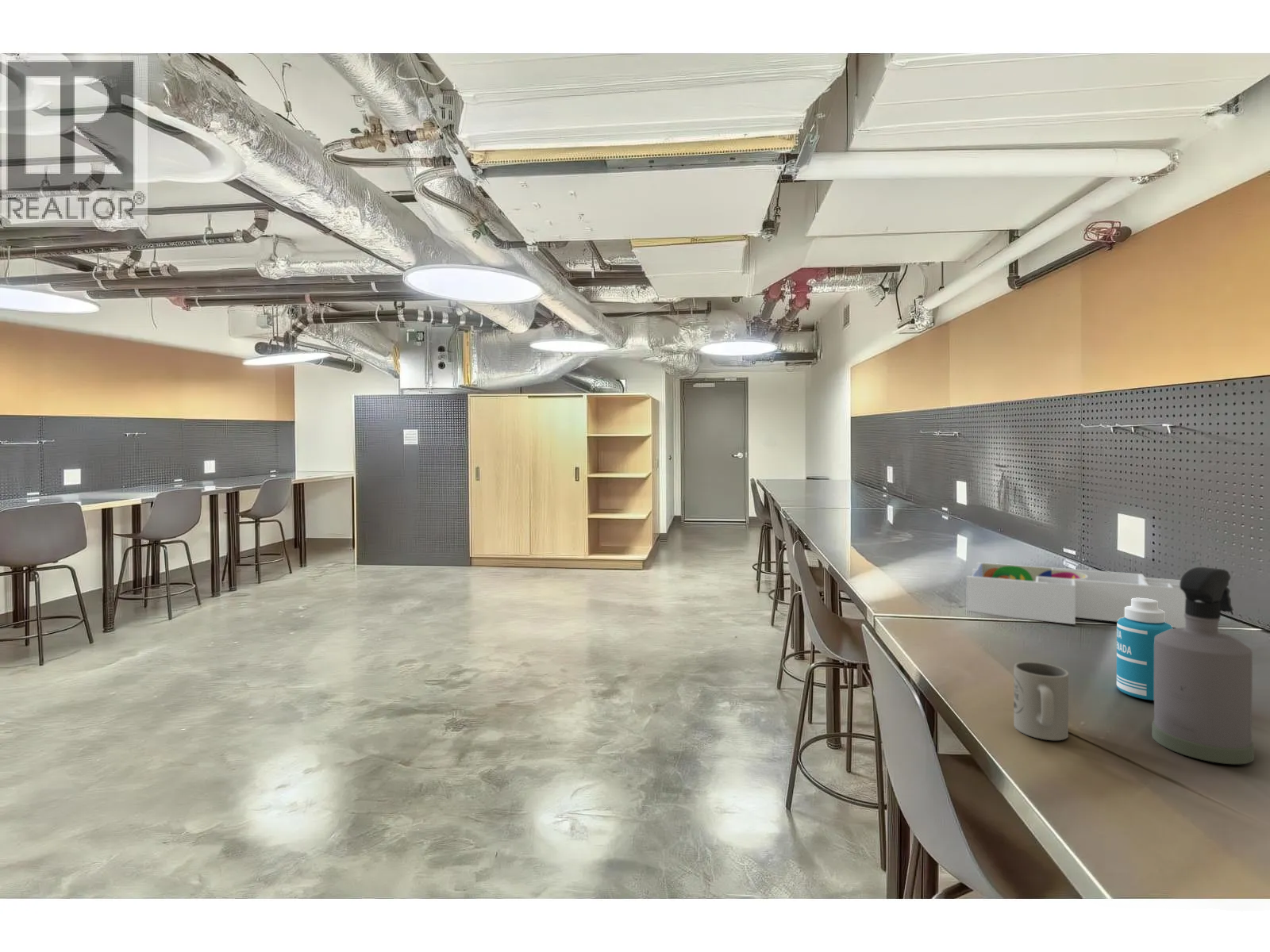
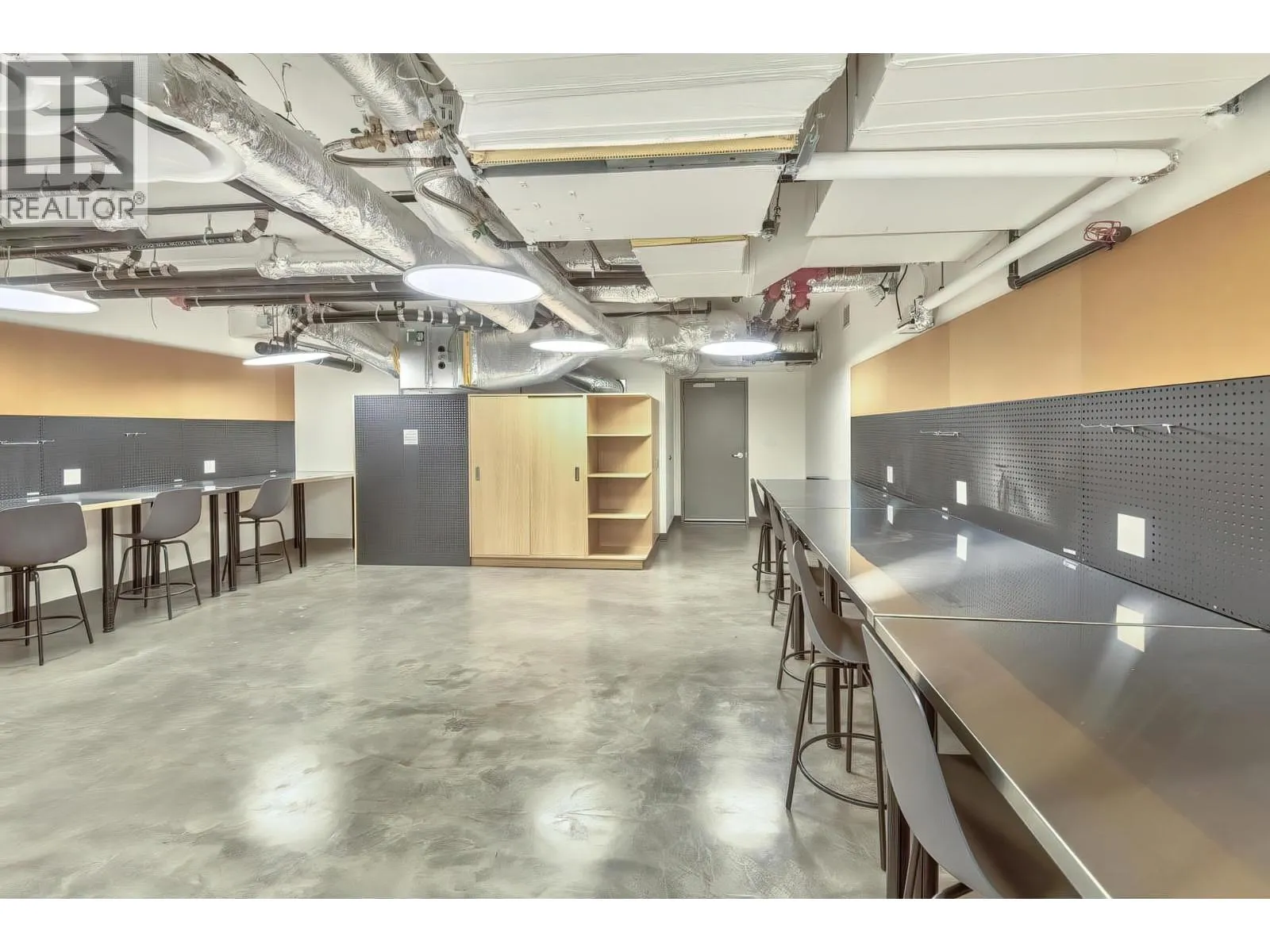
- bottle (1144, 647)
- spray bottle (1204, 656)
- mug (1042, 704)
- desk organizer (1075, 595)
